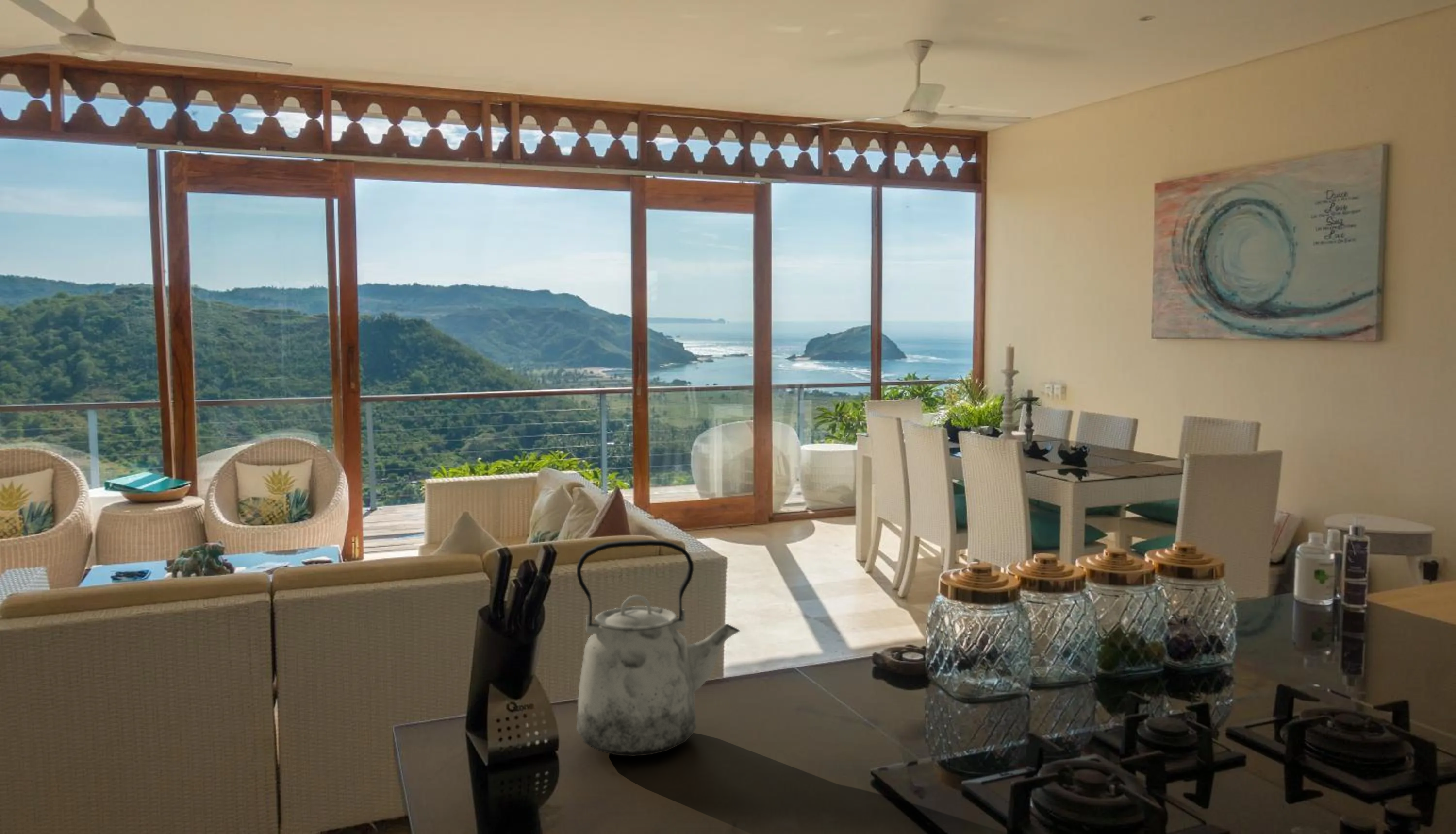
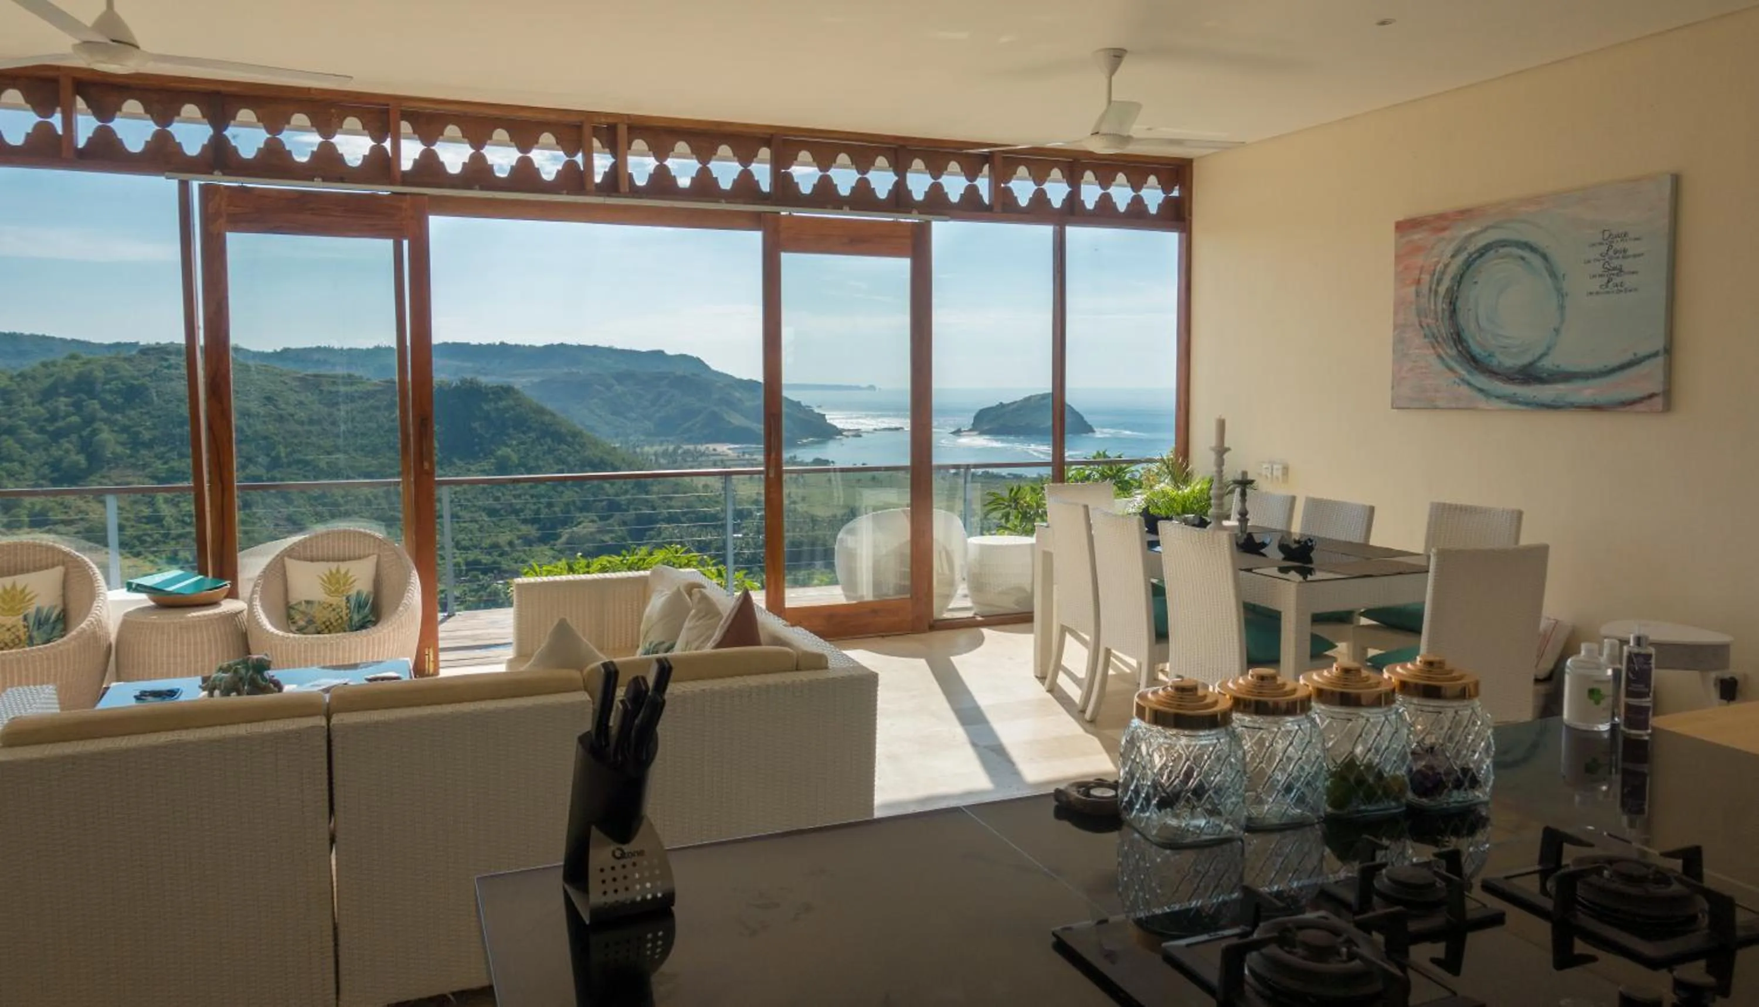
- kettle (659, 640)
